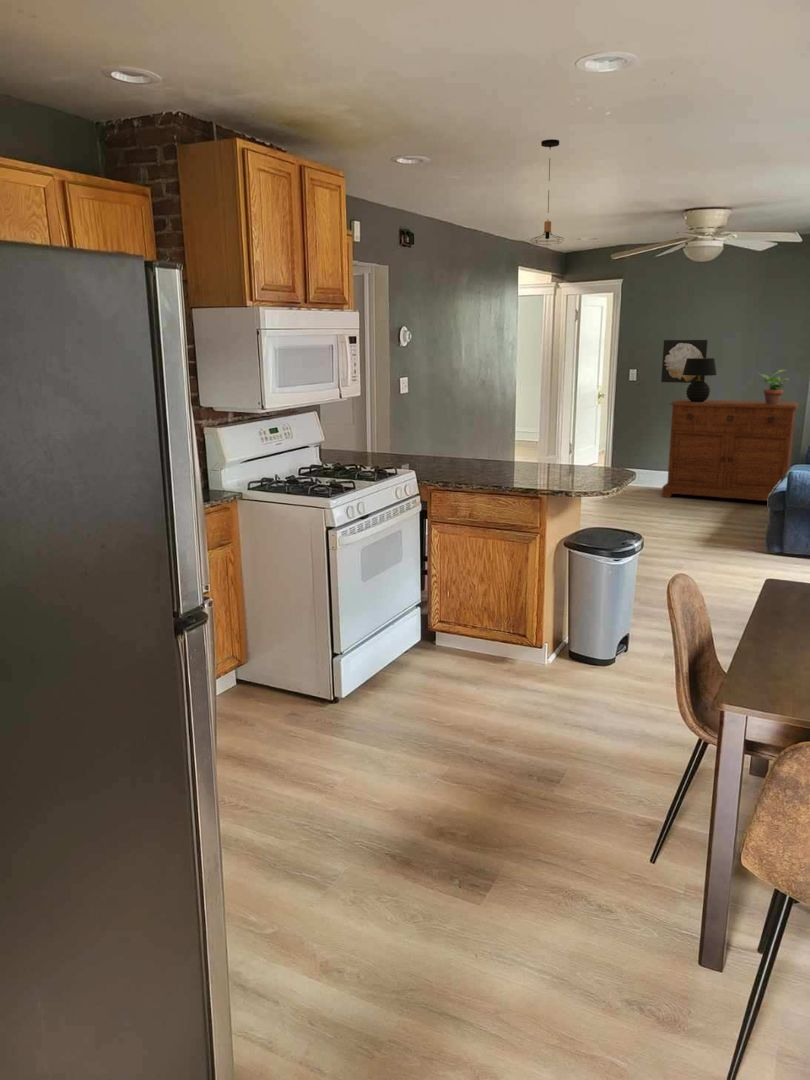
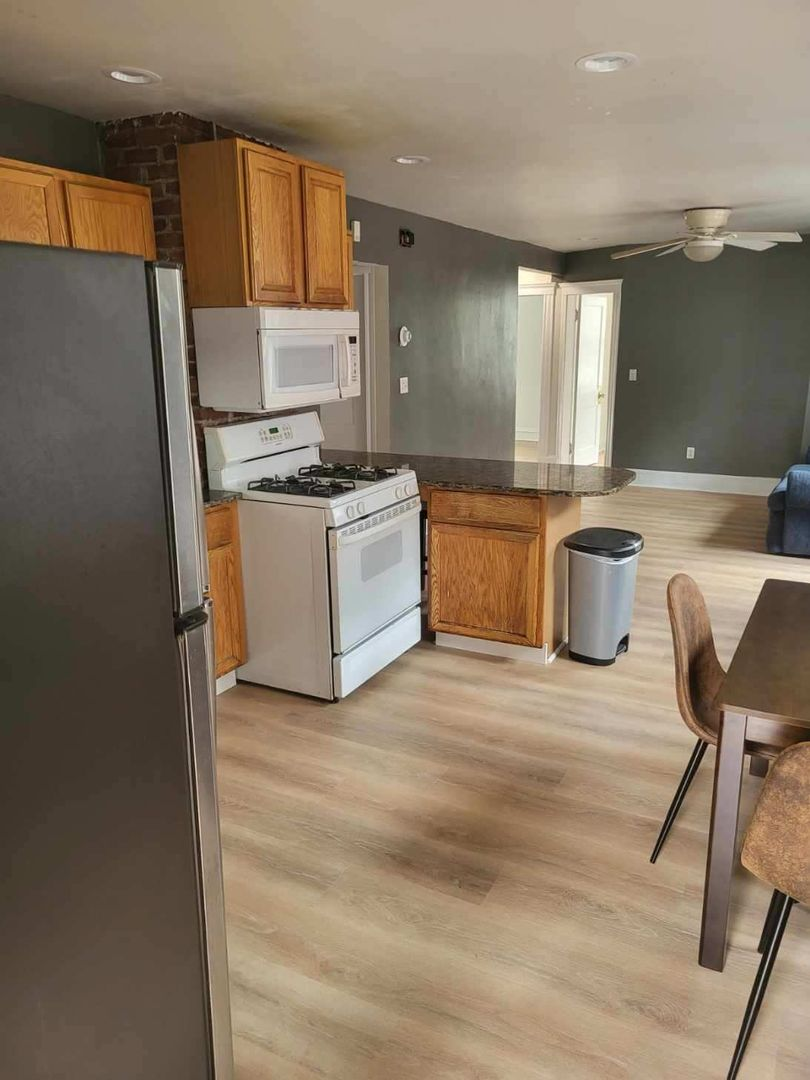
- table lamp (698, 380)
- pendant light (548, 197)
- potted plant (770, 386)
- wall art (684, 361)
- sideboard (730, 450)
